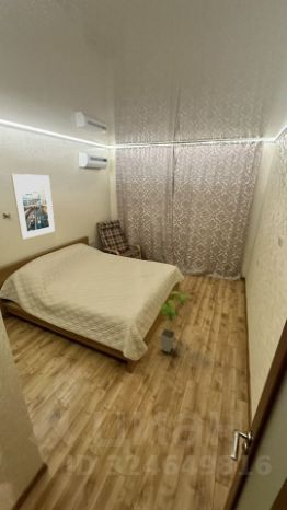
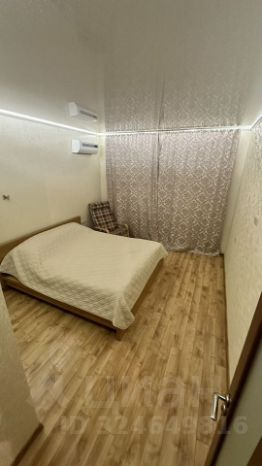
- house plant (172, 320)
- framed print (35, 206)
